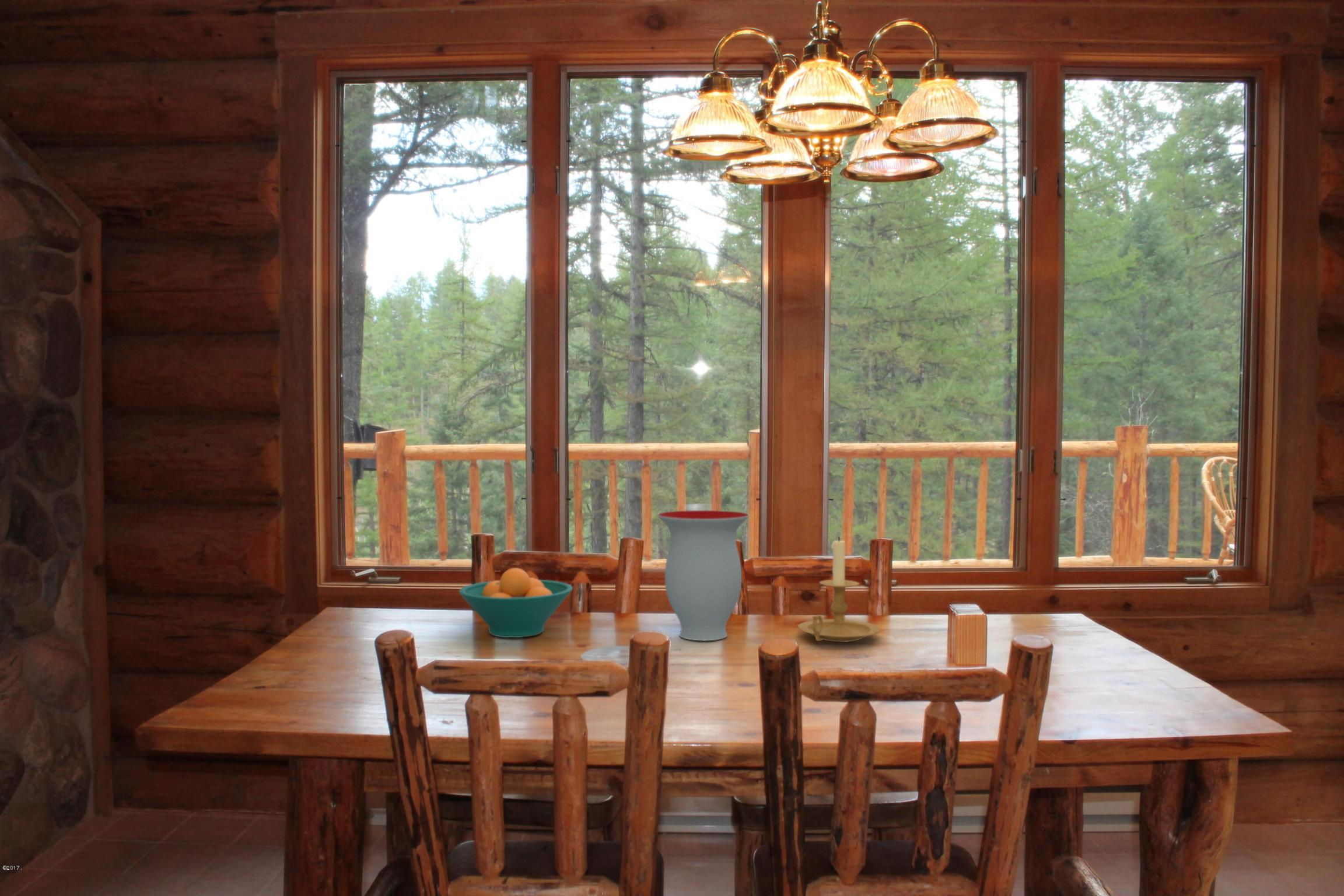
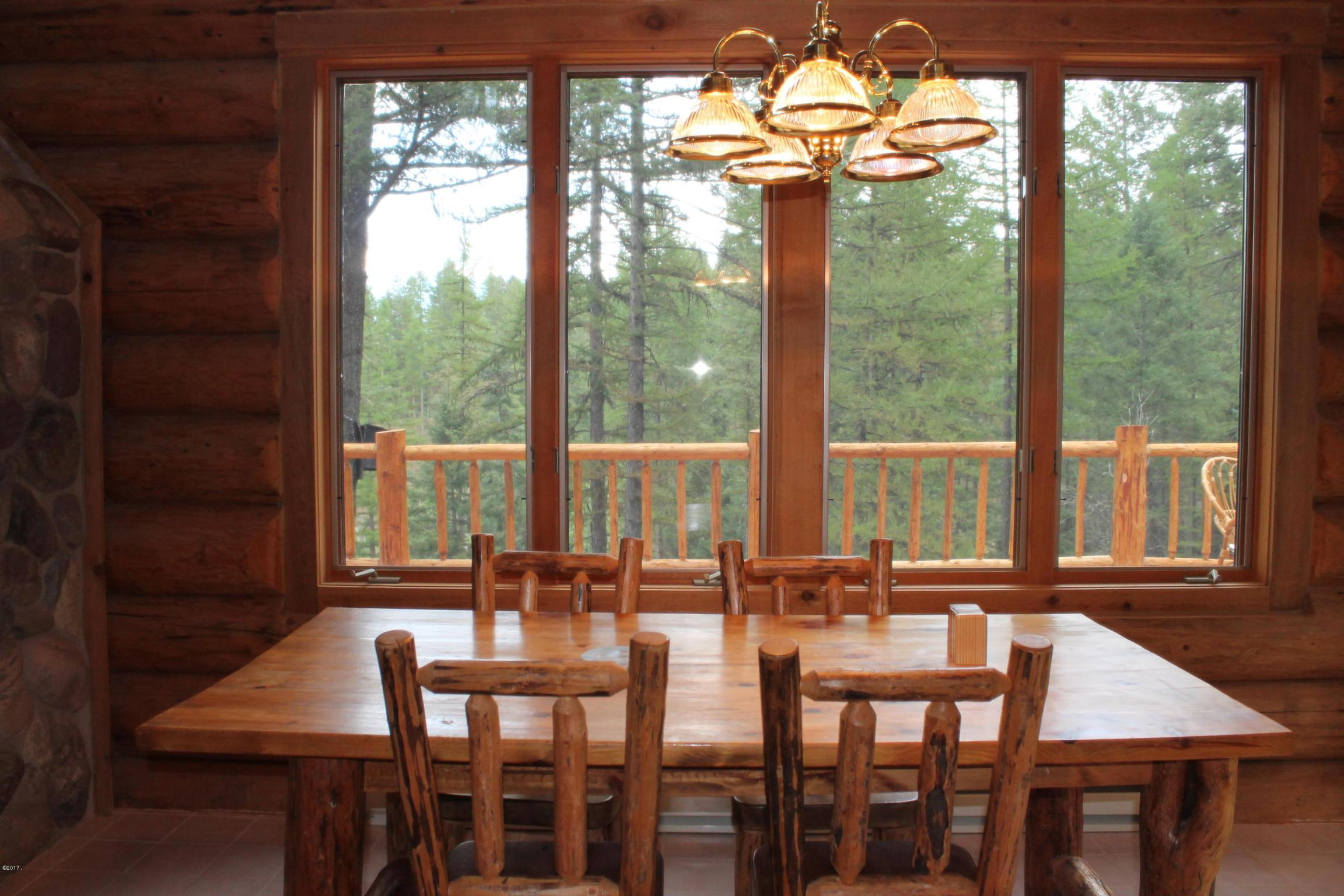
- vase (703, 575)
- fruit bowl (516, 600)
- candle holder (838, 587)
